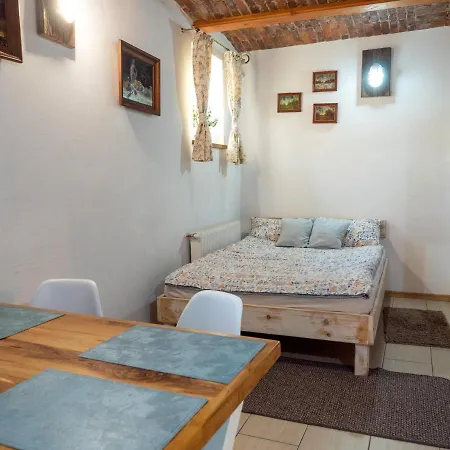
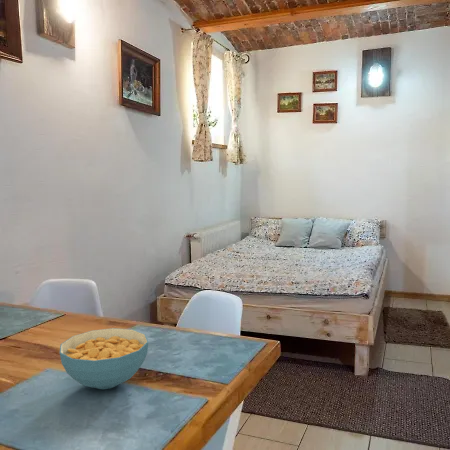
+ cereal bowl (105, 363)
